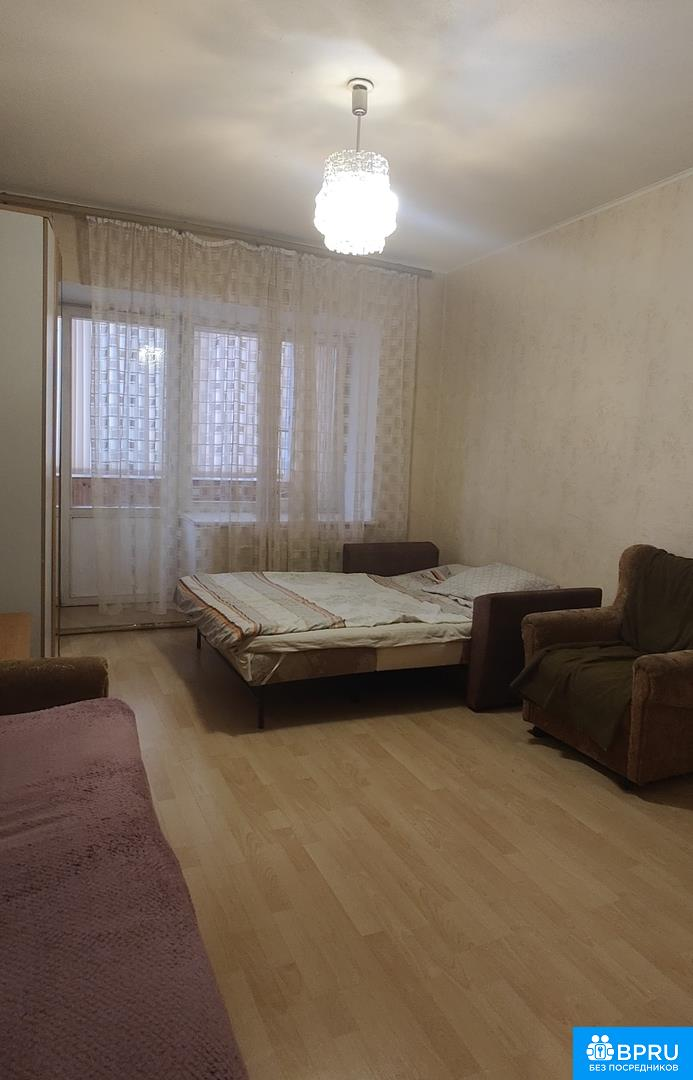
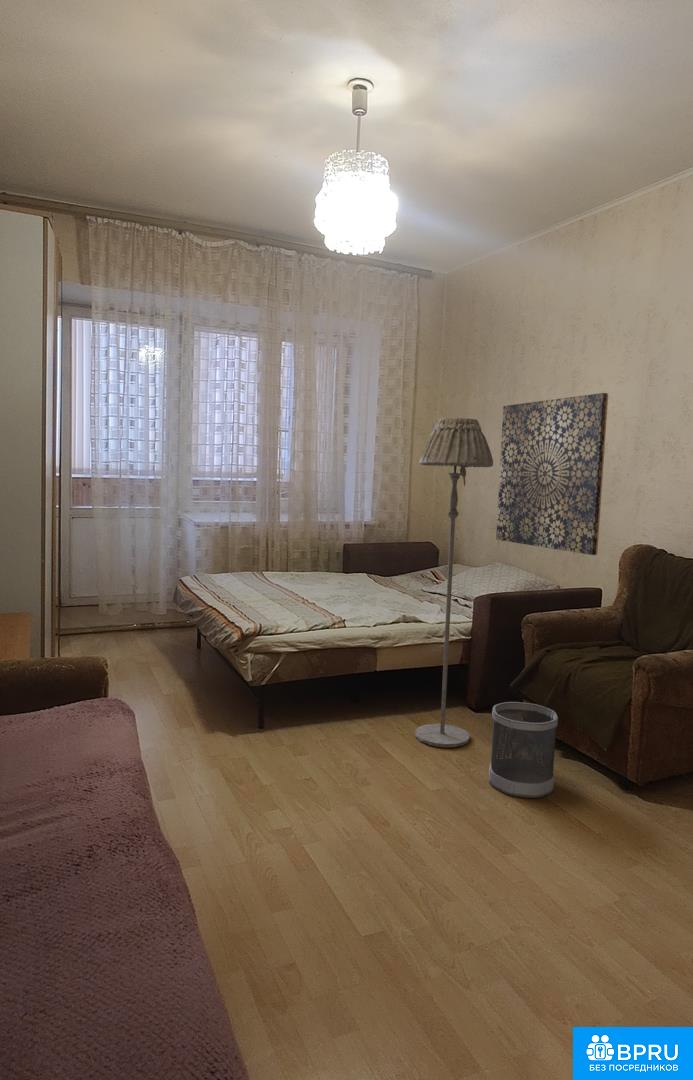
+ floor lamp (450, 581)
+ wastebasket (522, 747)
+ wall art (546, 474)
